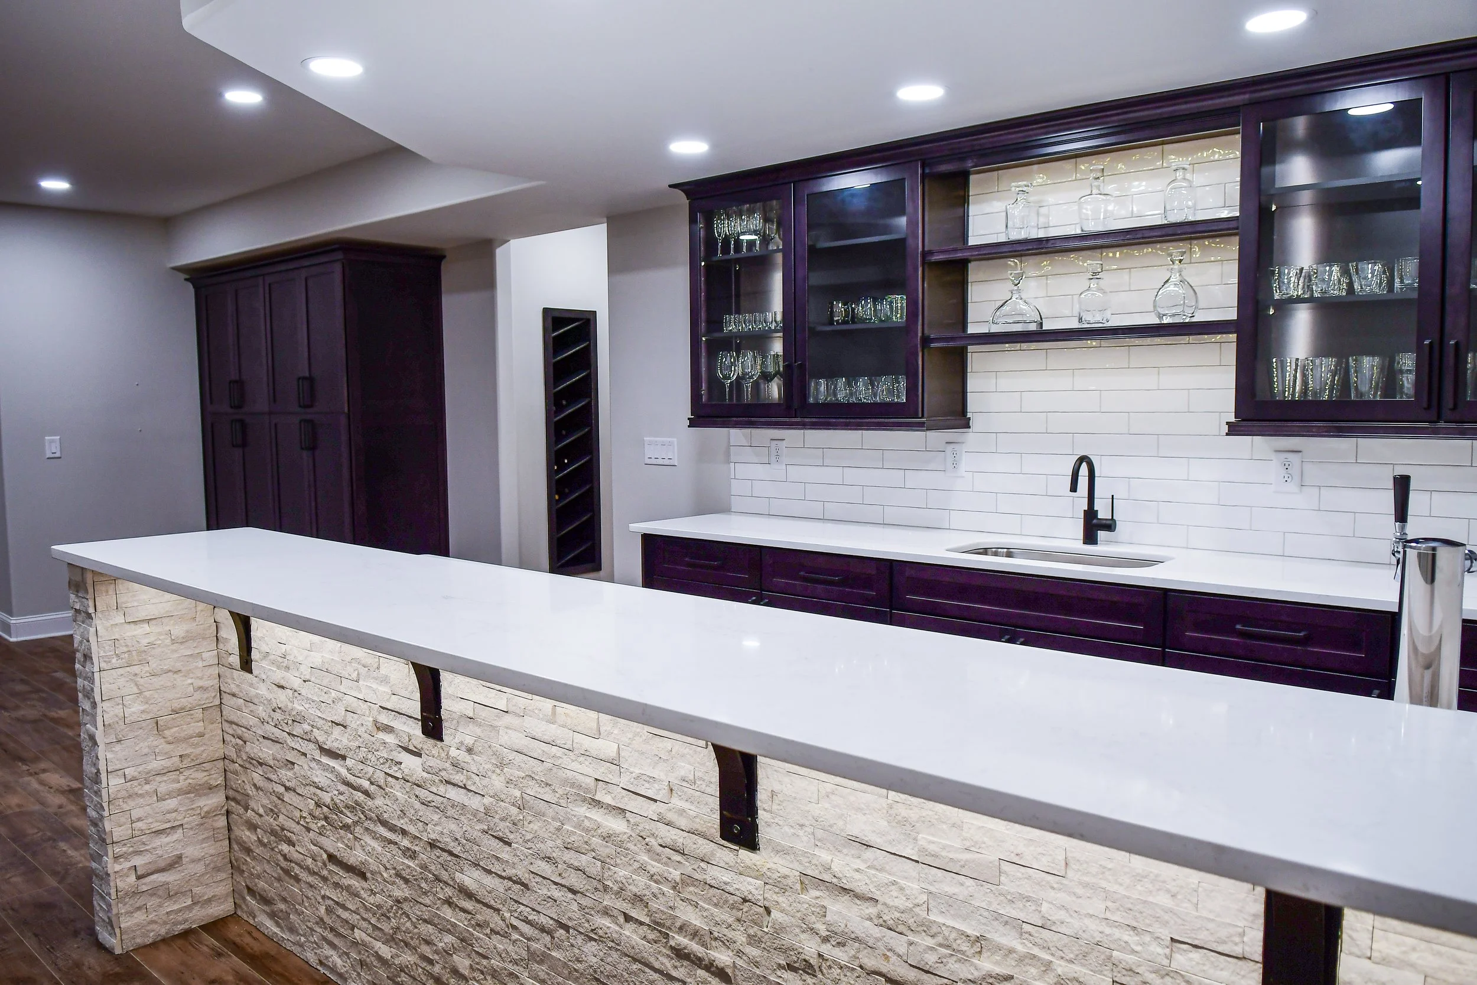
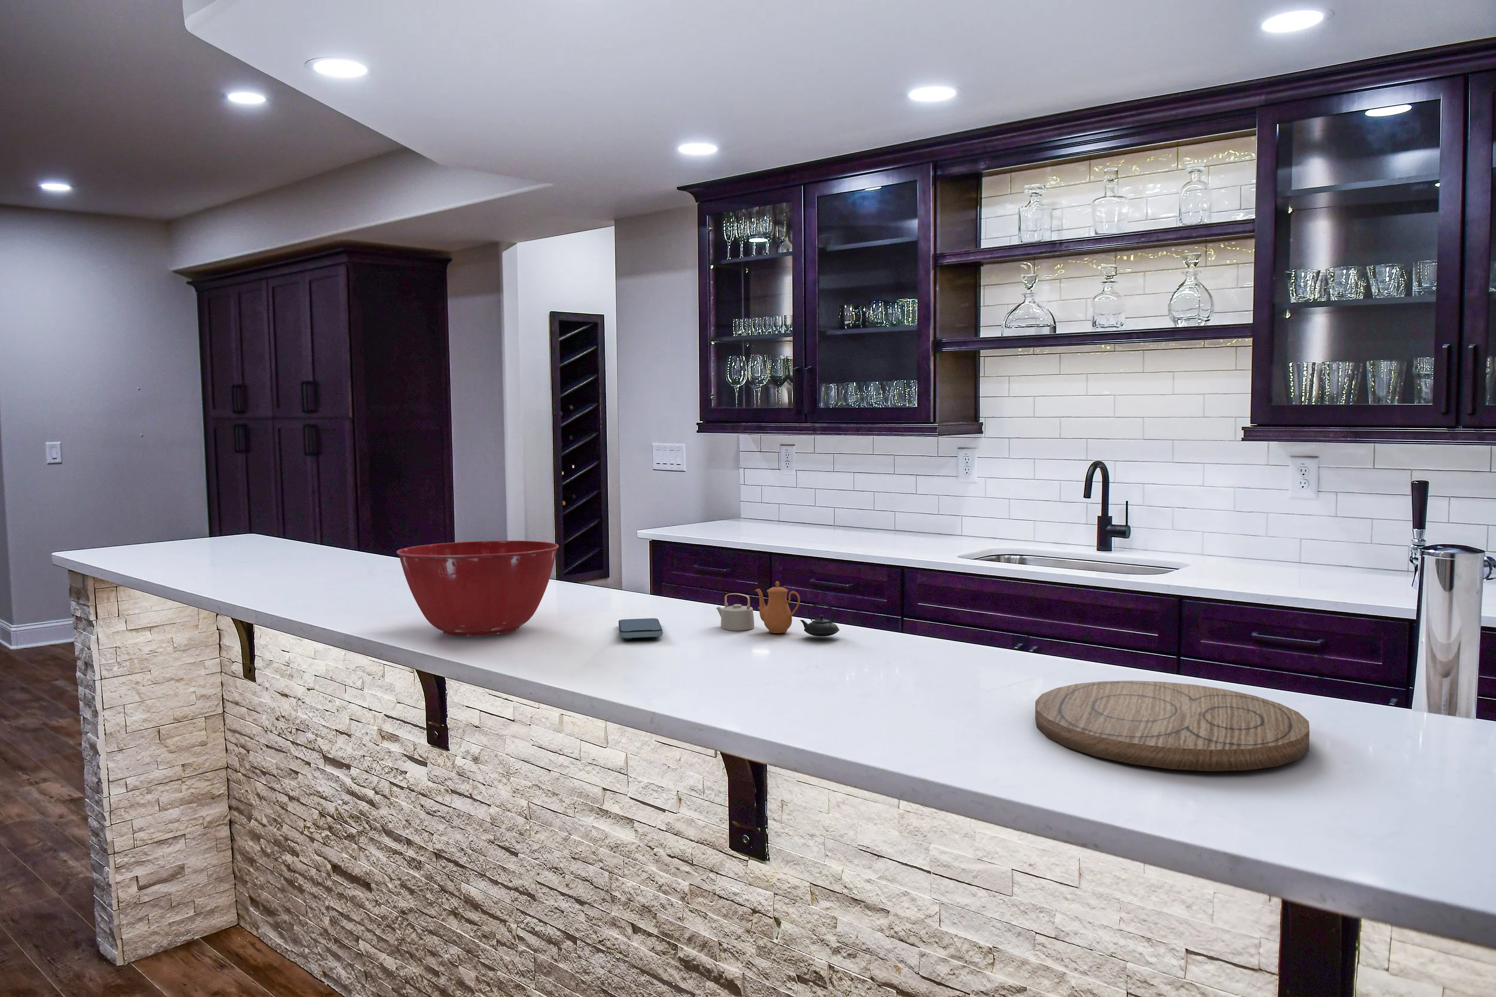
+ teapot (775, 605)
+ cutting board (1165, 720)
+ smartphone (640, 628)
+ mixing bowl (481, 588)
